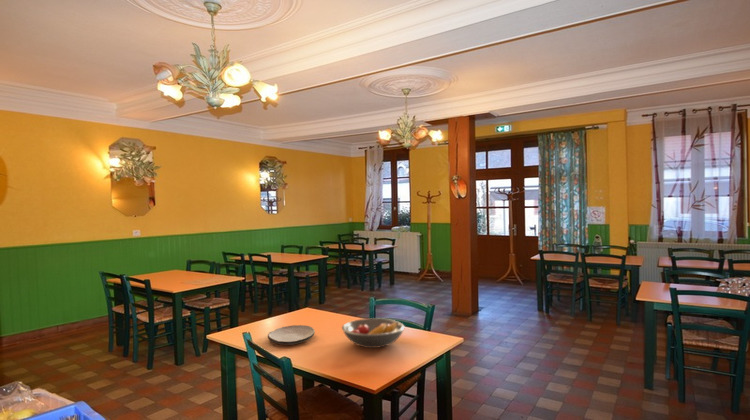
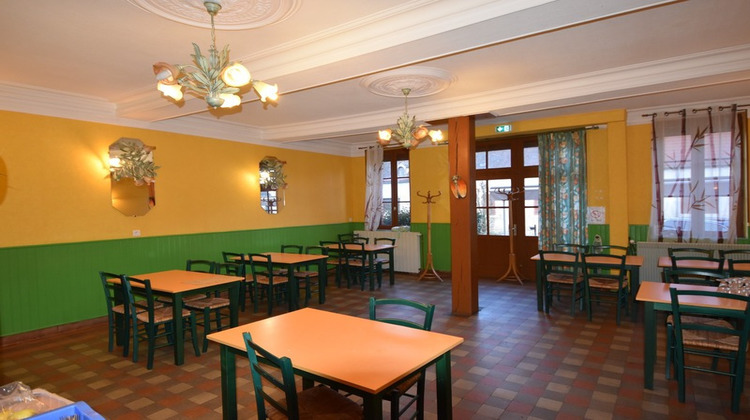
- plate (291, 335)
- fruit bowl (373, 332)
